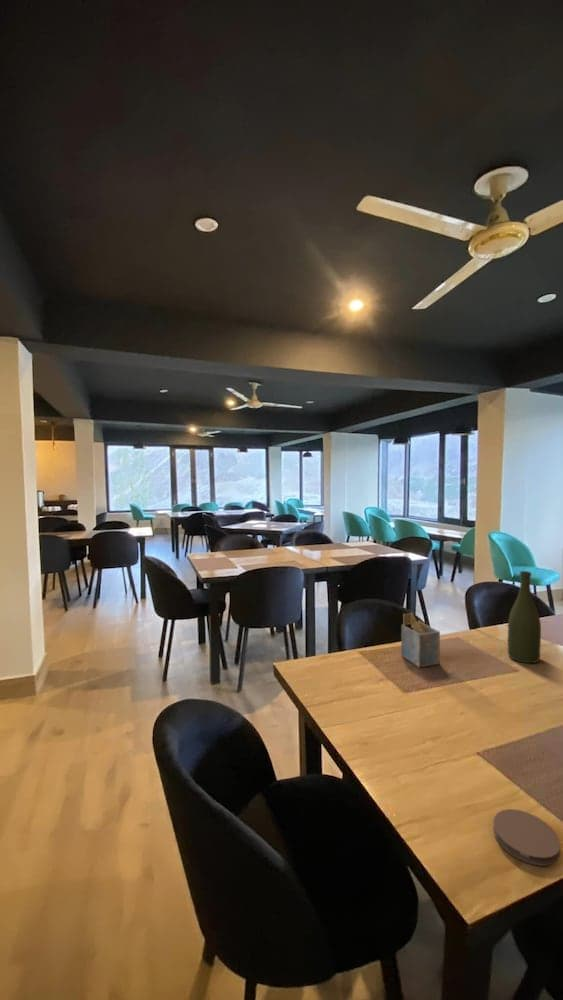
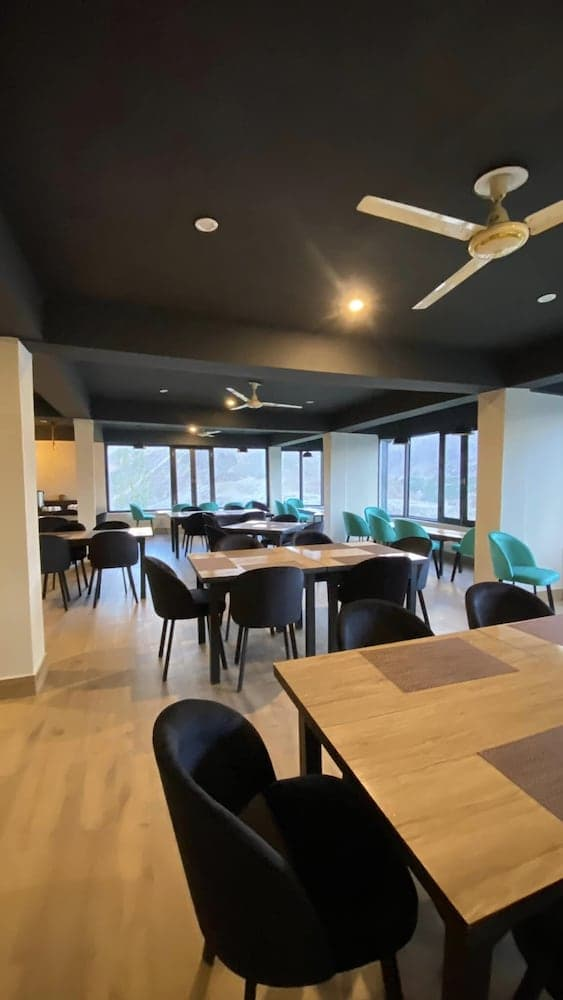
- bottle (524, 615)
- napkin holder (419, 637)
- coaster (525, 835)
